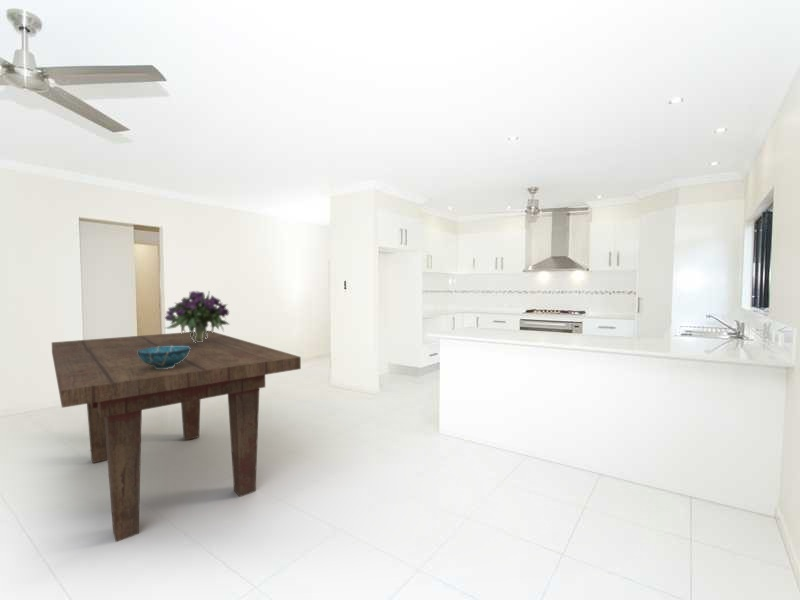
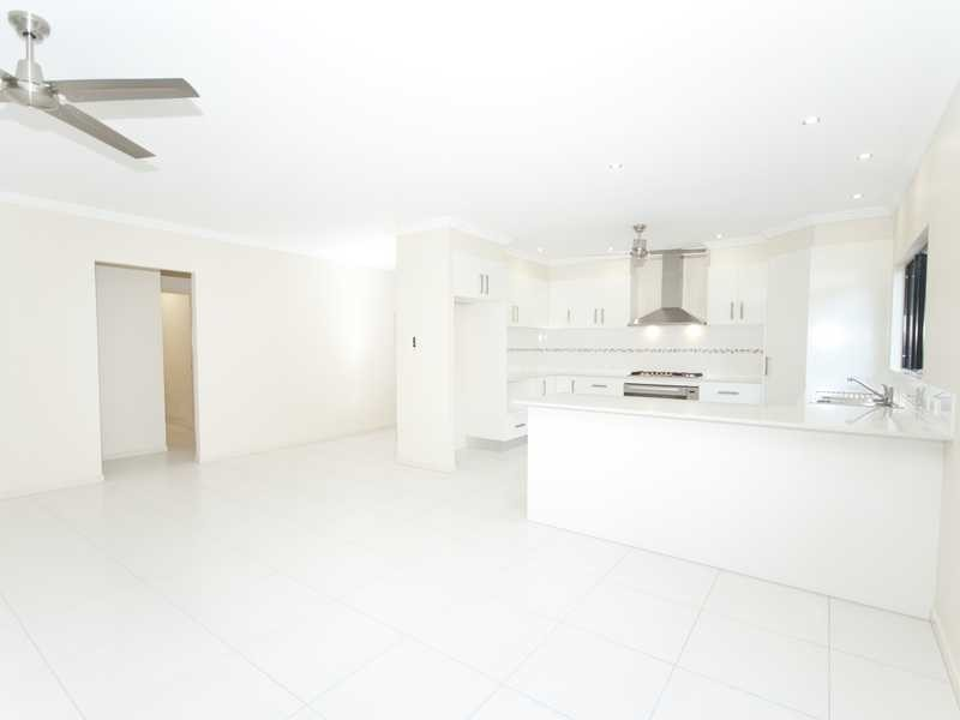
- bouquet (198, 316)
- decorative bowl (164, 357)
- dining table (165, 405)
